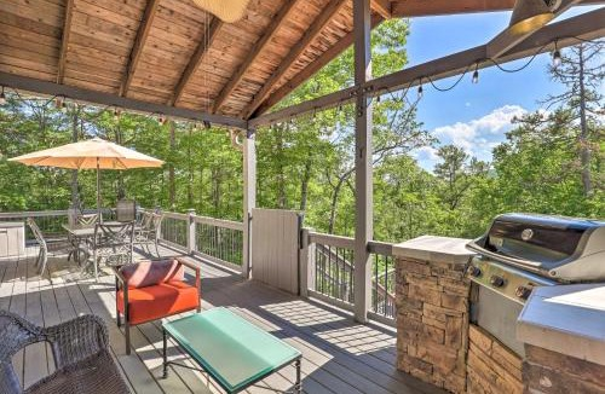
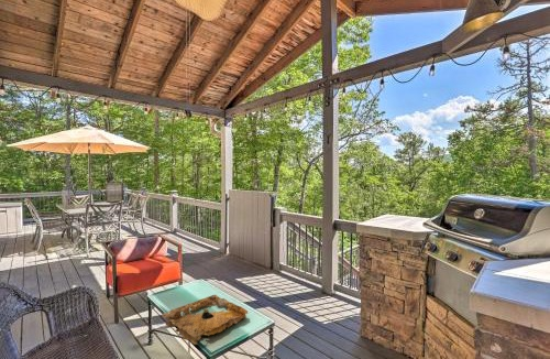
+ decorative tray (206, 316)
